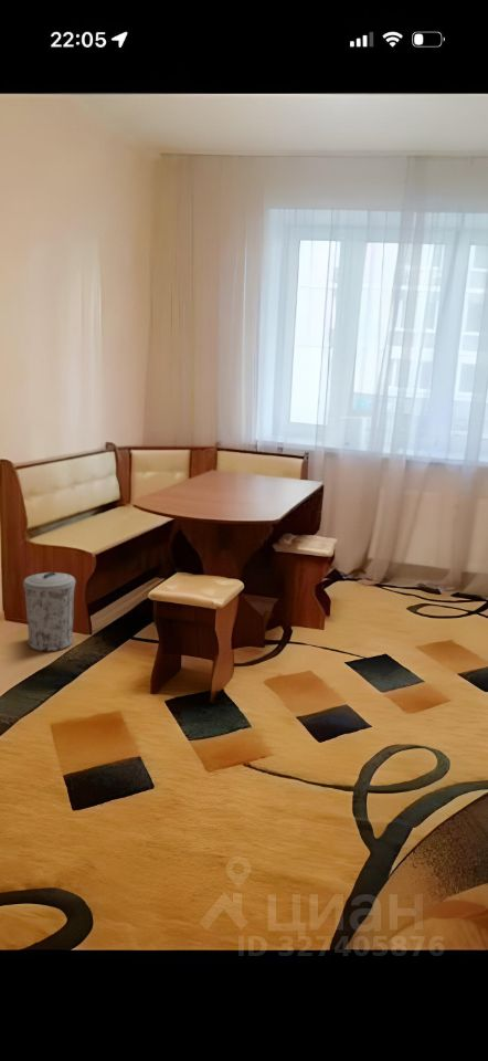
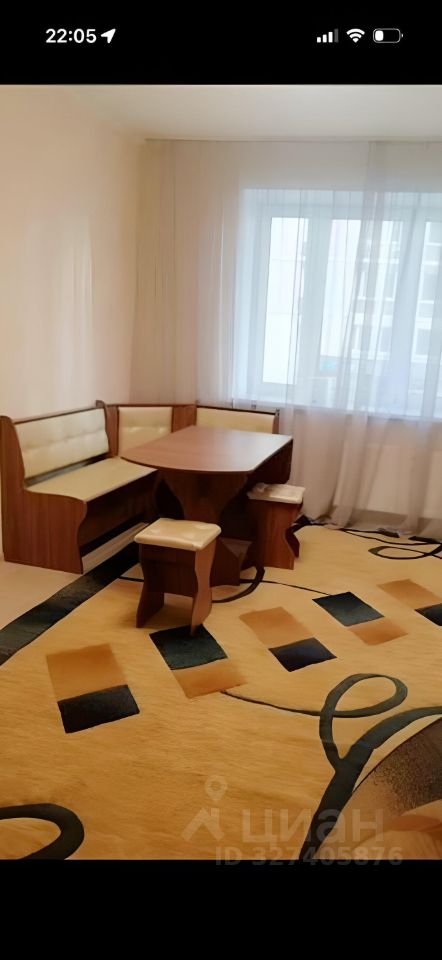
- trash can (50, 608)
